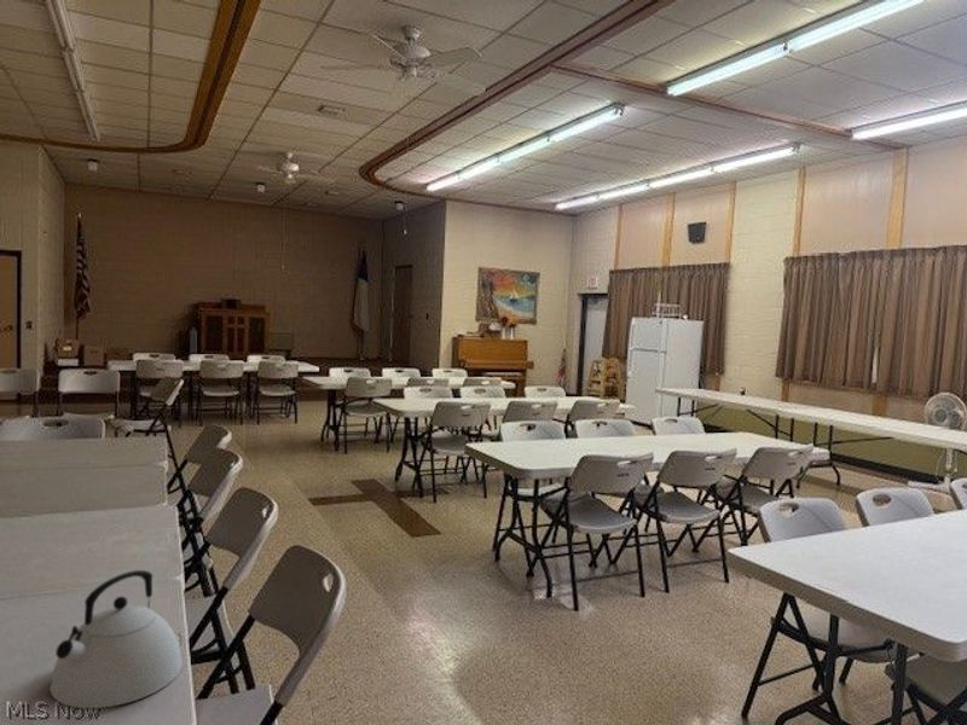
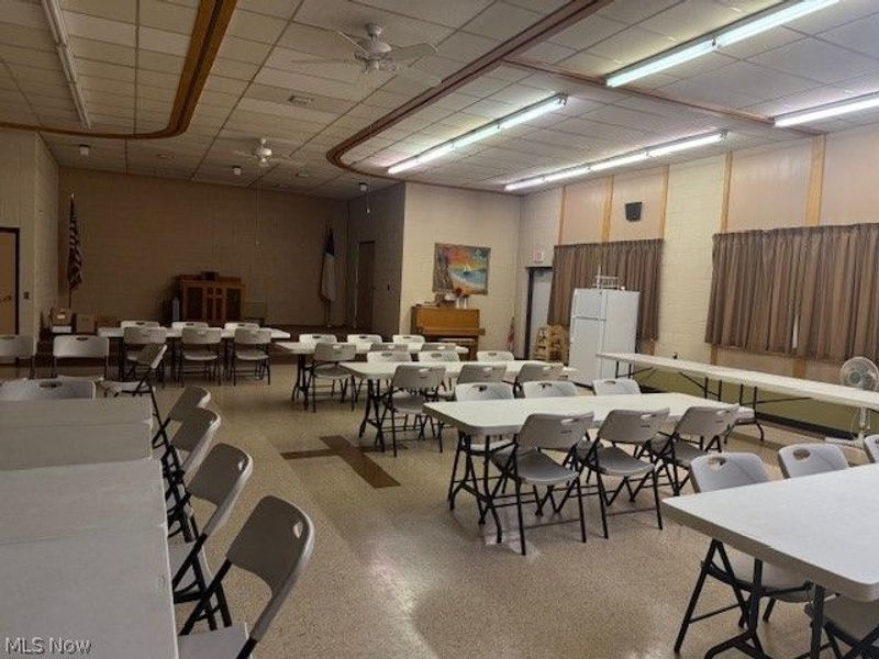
- kettle (117, 626)
